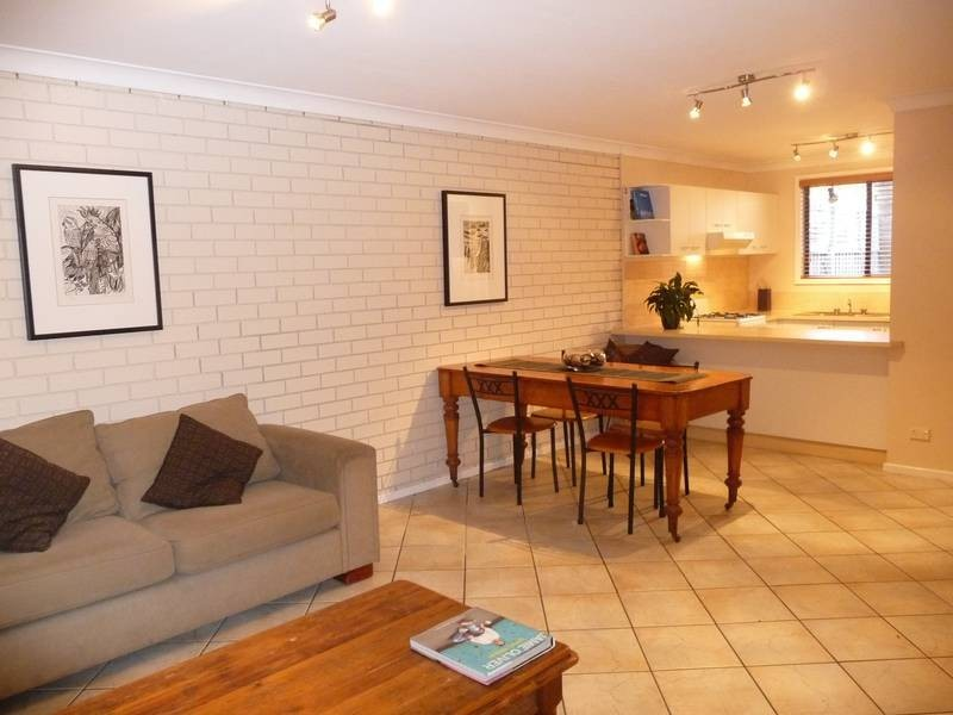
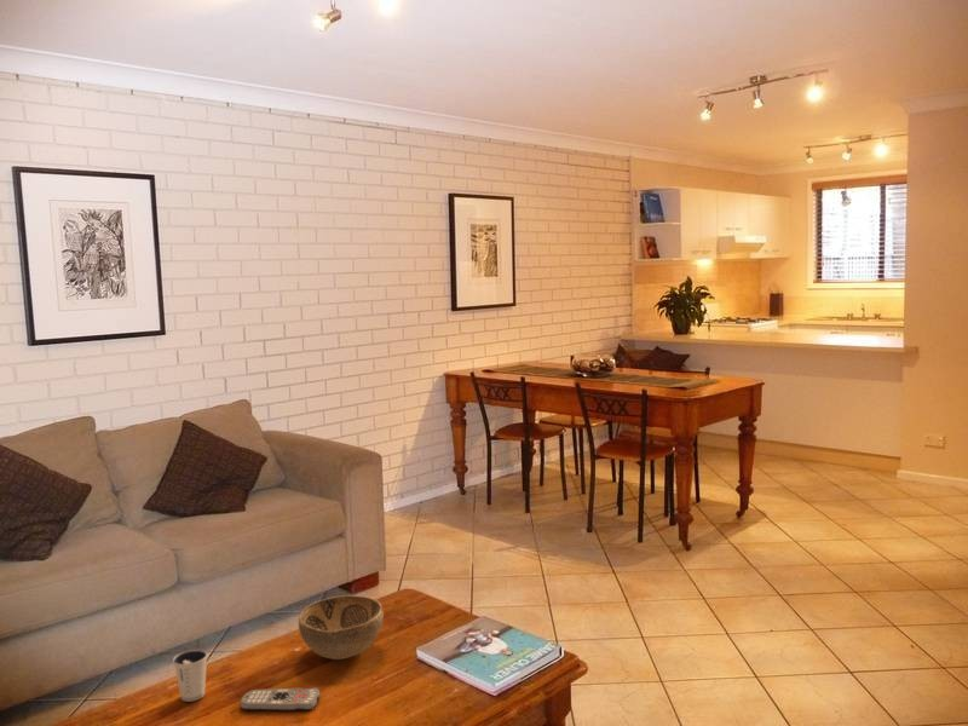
+ decorative bowl (341, 632)
+ remote control (280, 699)
+ dixie cup (191, 676)
